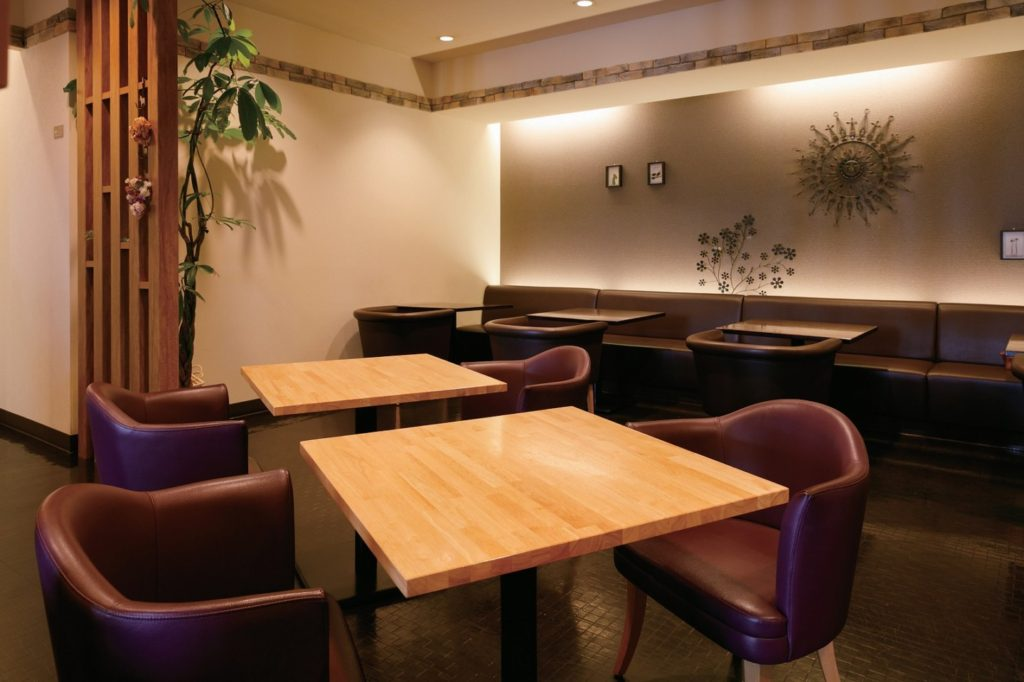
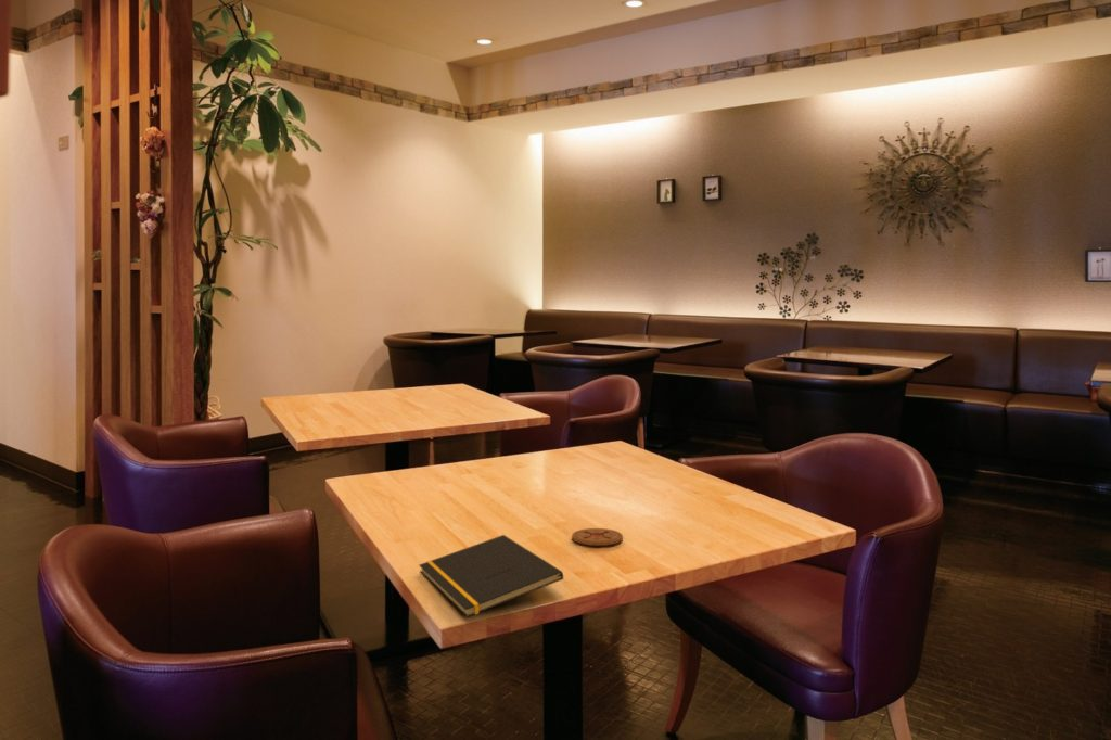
+ notepad (487, 571)
+ coaster (597, 536)
